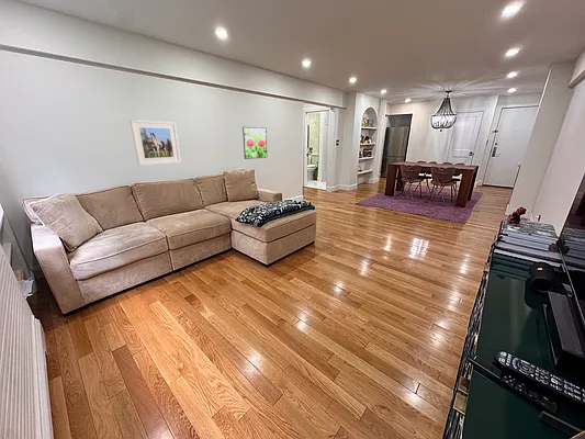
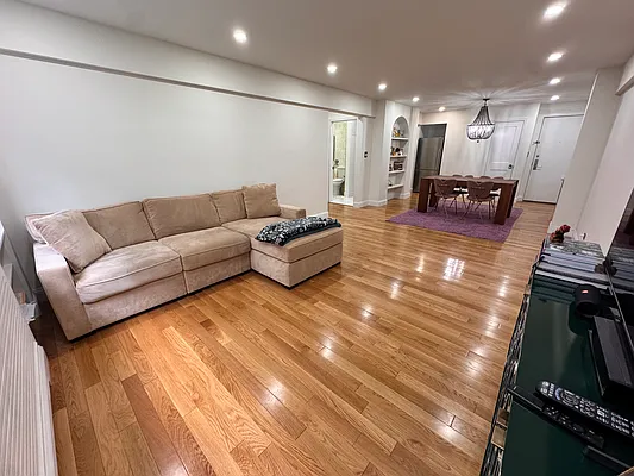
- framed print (255, 143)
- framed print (157, 143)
